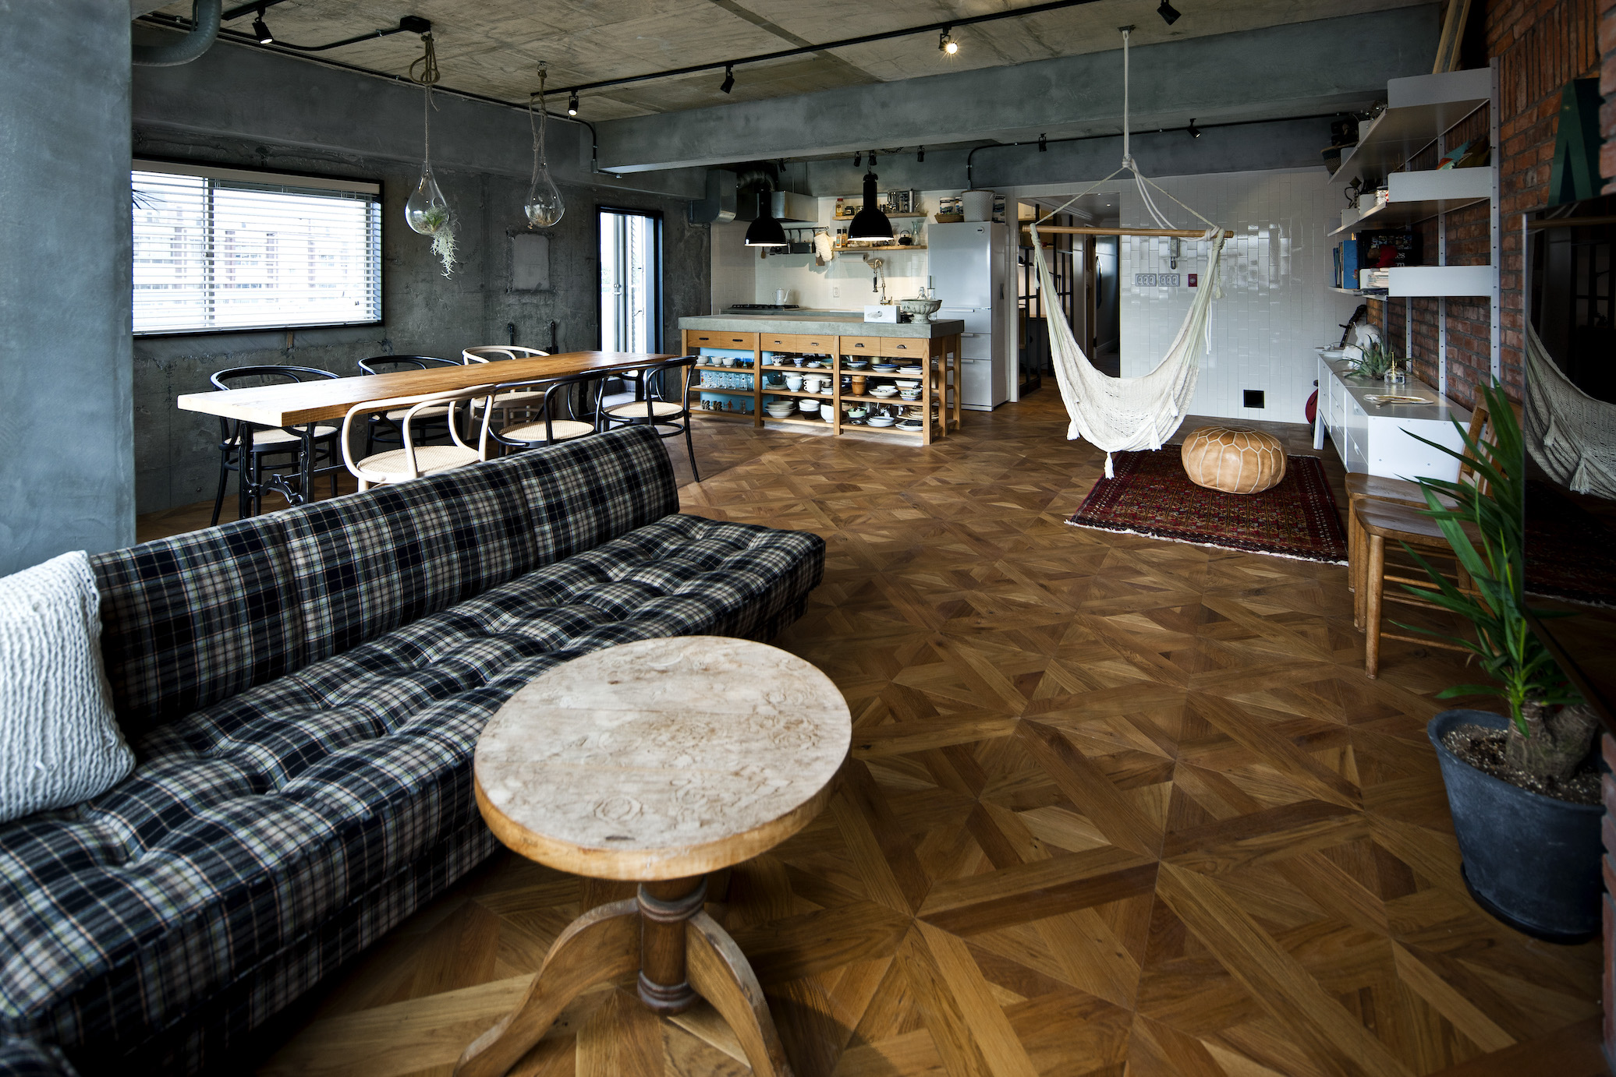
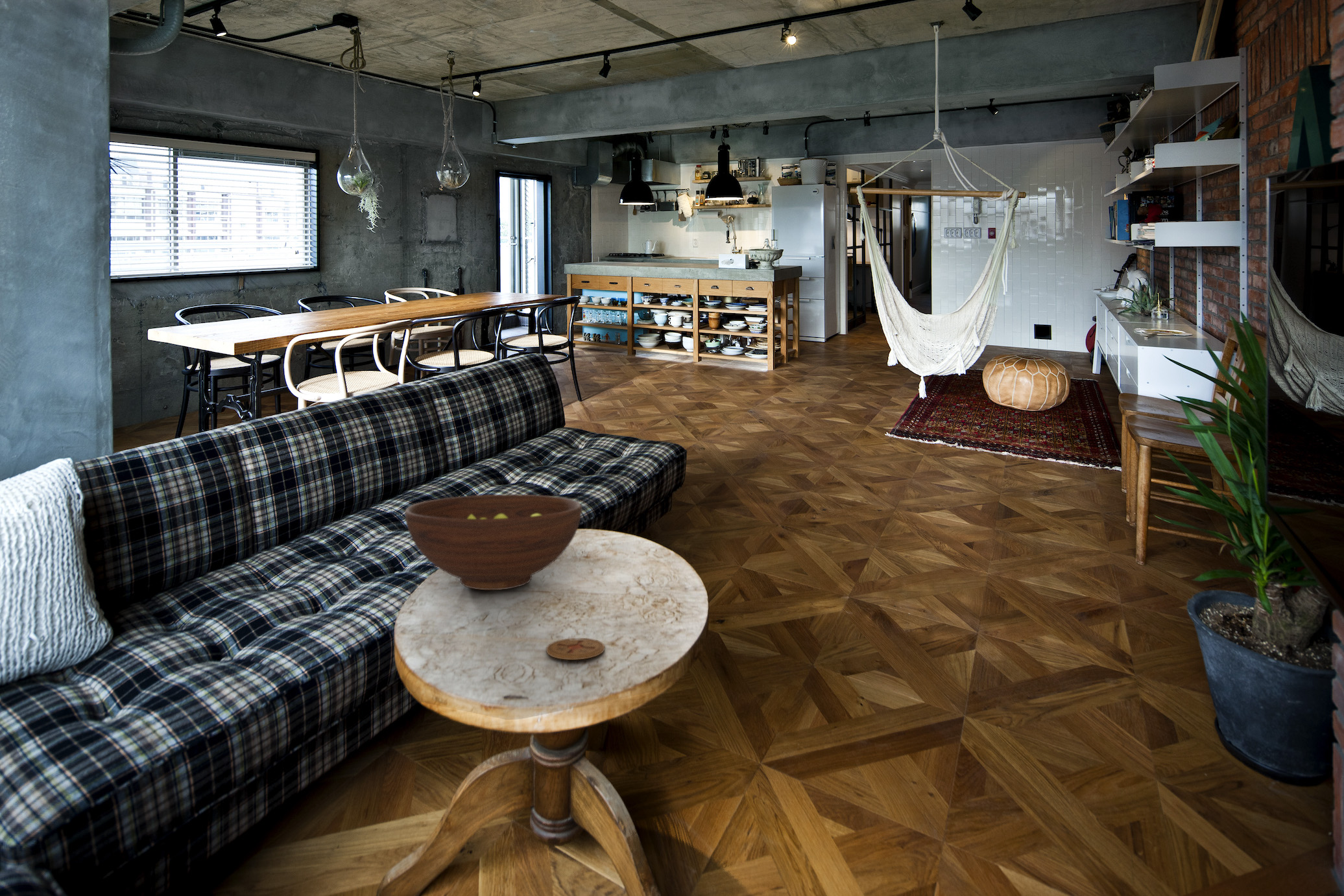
+ coaster (575, 648)
+ fruit bowl (496, 545)
